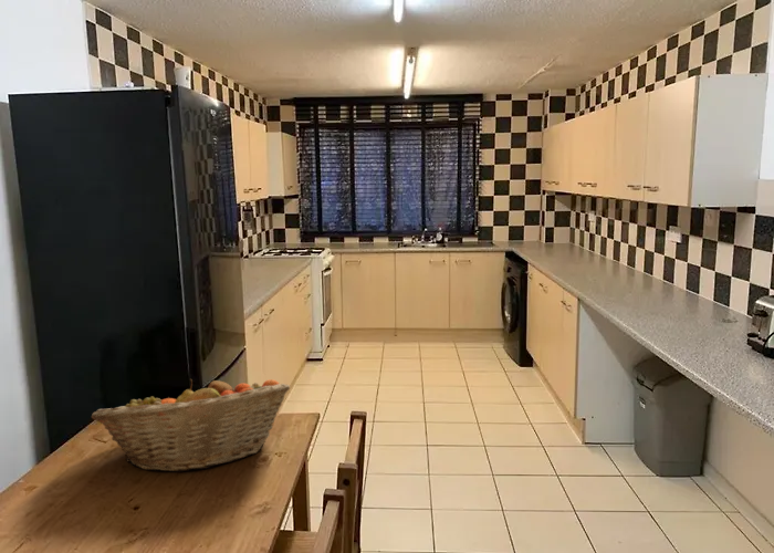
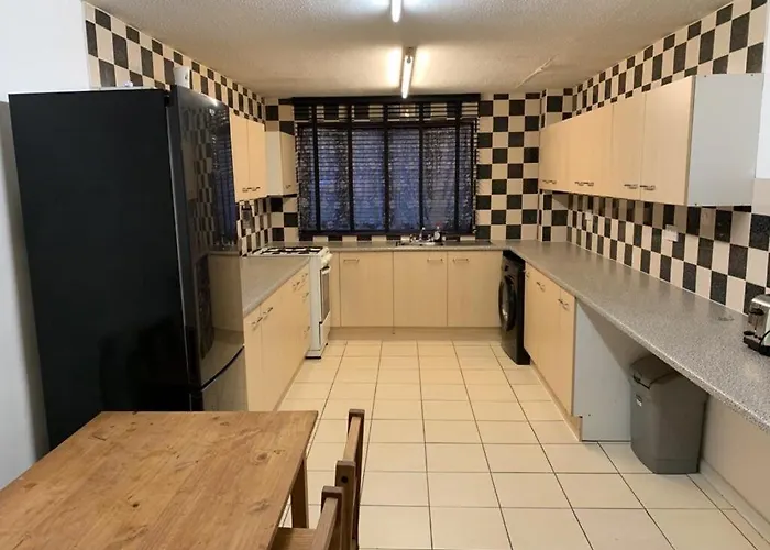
- fruit basket (197, 414)
